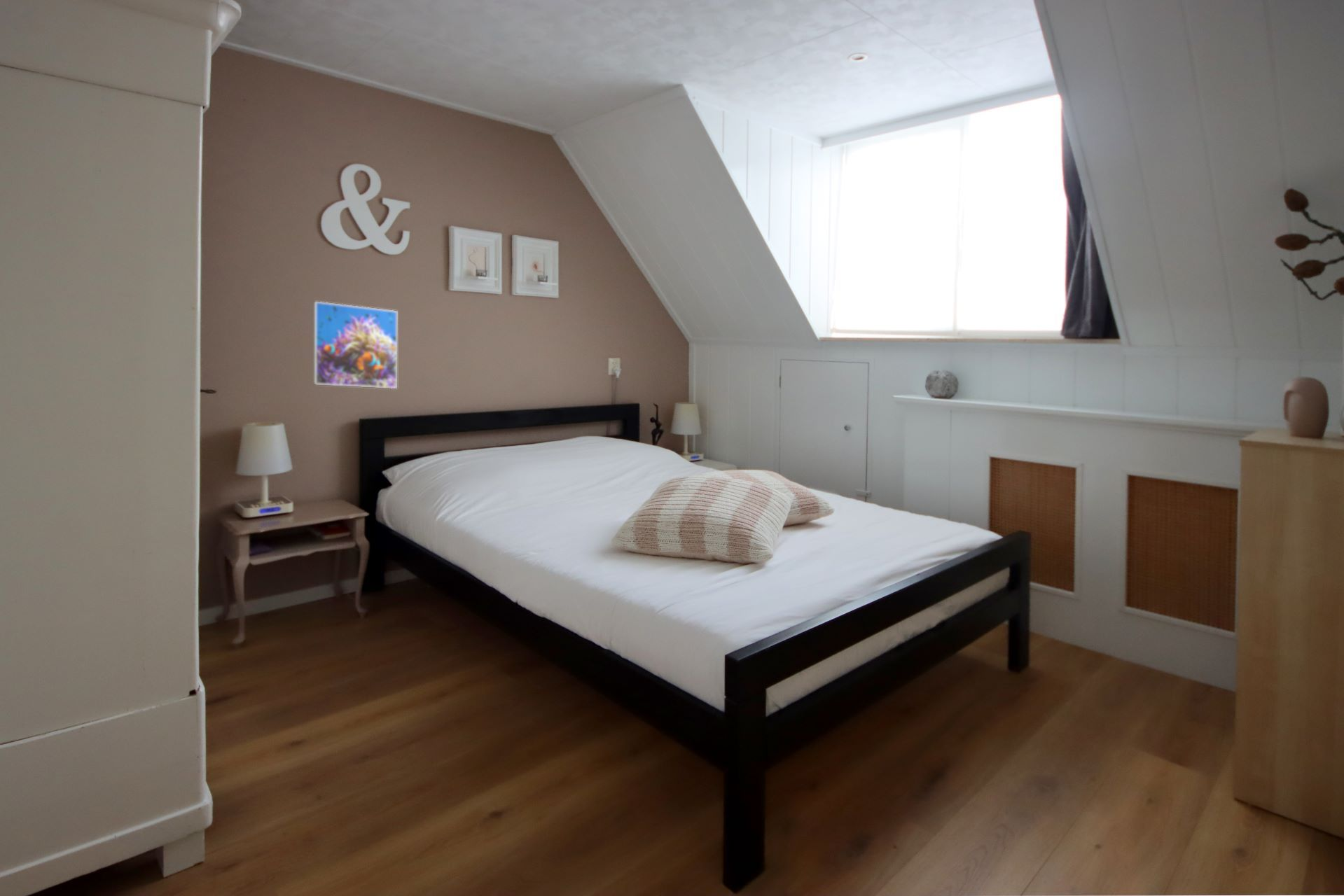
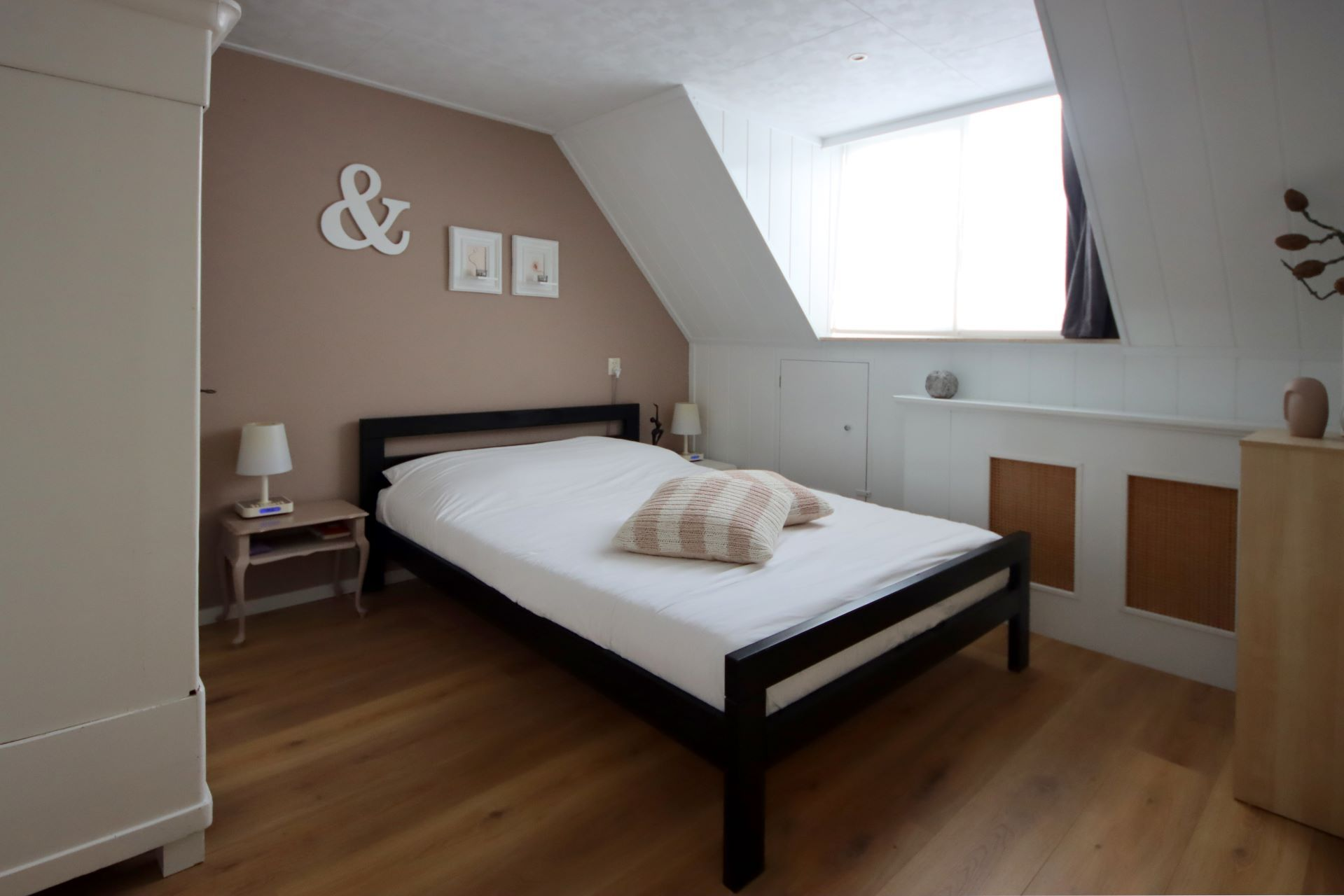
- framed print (356, 346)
